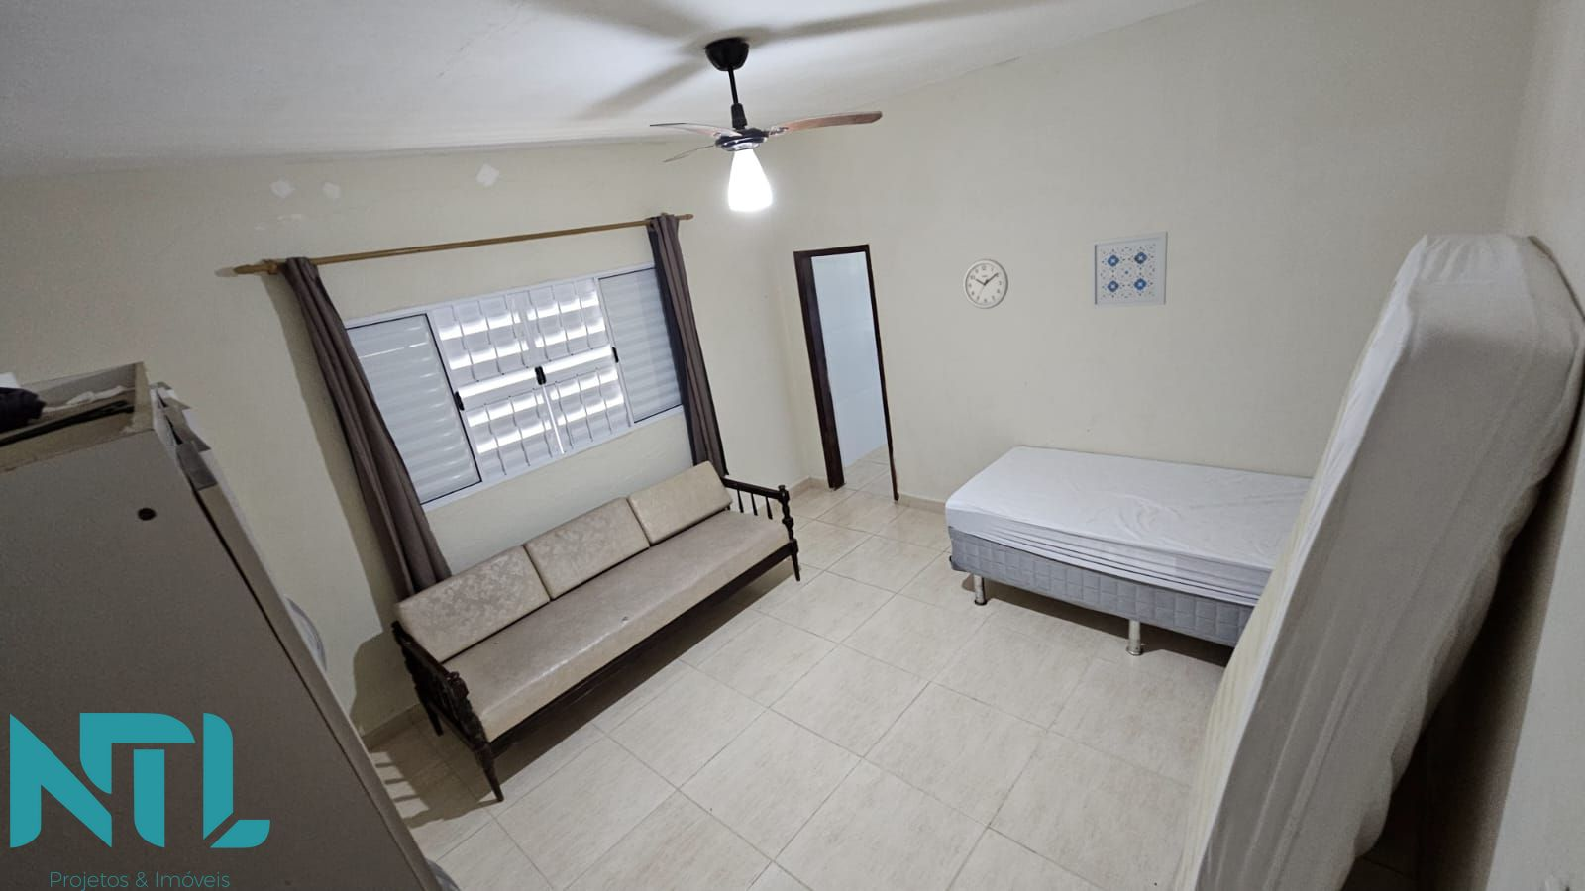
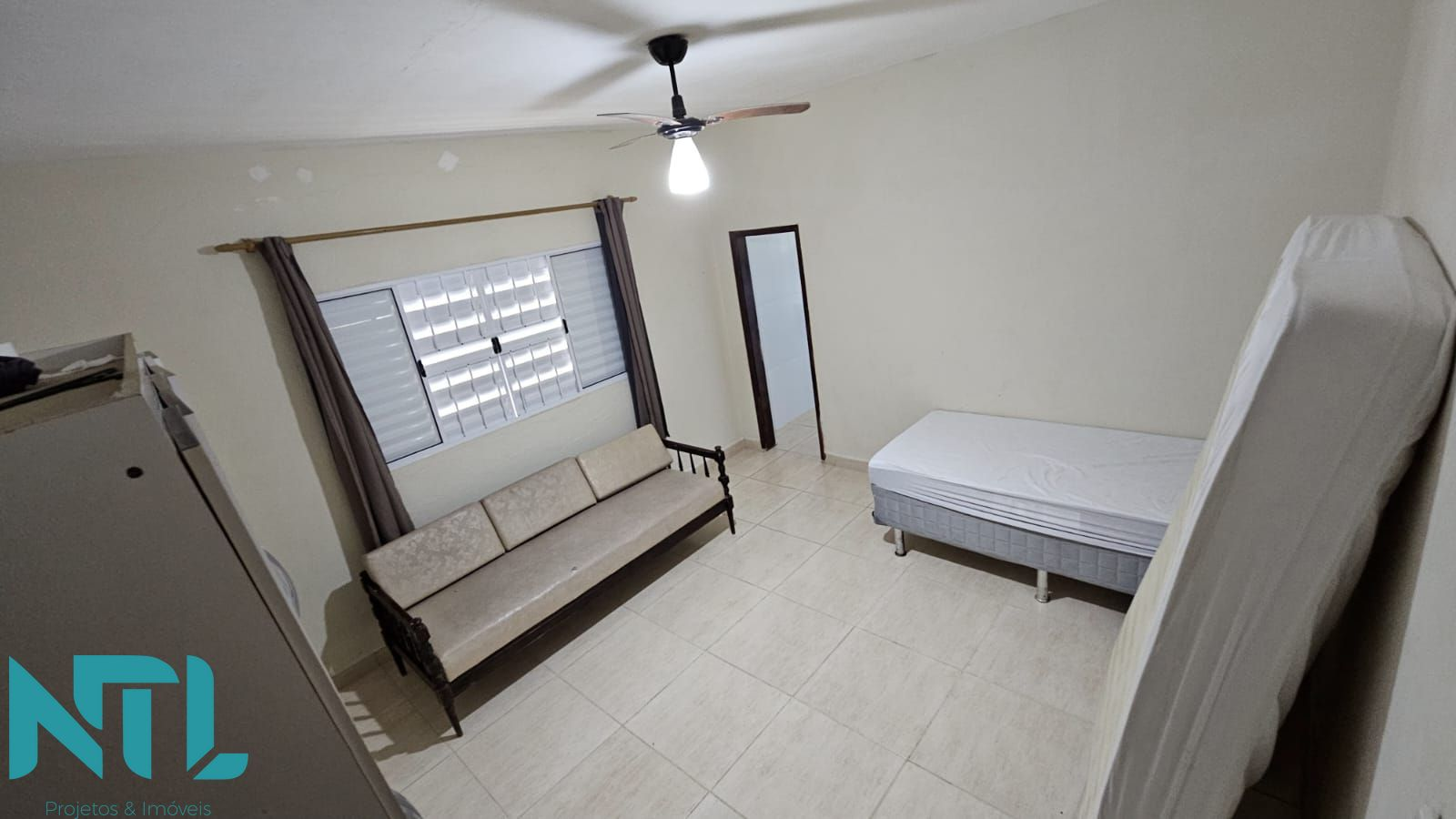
- wall clock (984, 284)
- wall art (1127, 271)
